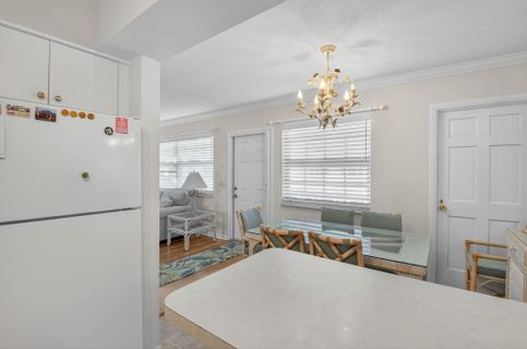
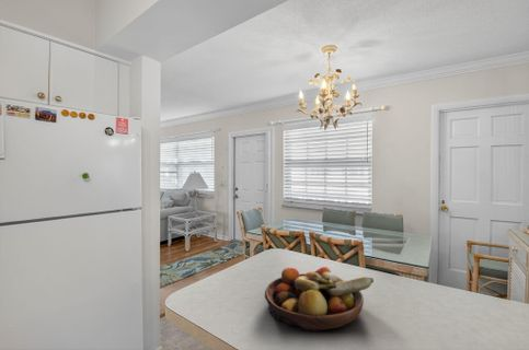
+ fruit bowl (313, 287)
